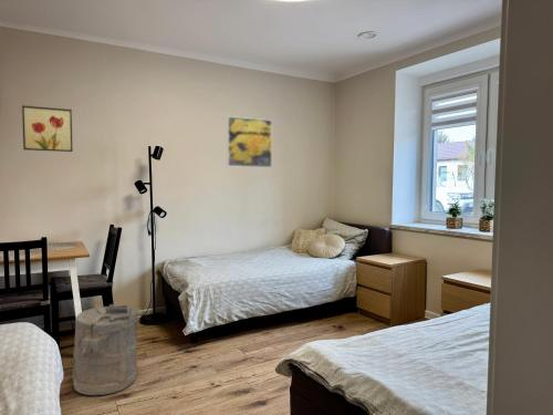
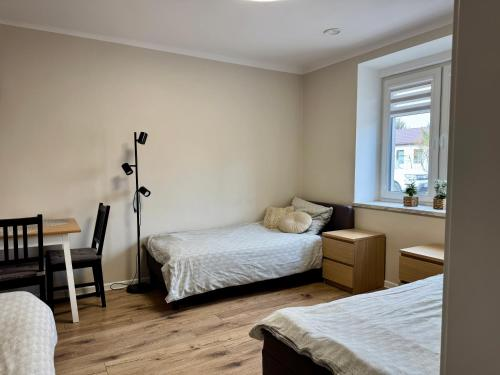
- wall art (48, 128)
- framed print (250, 143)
- laundry hamper (103, 345)
